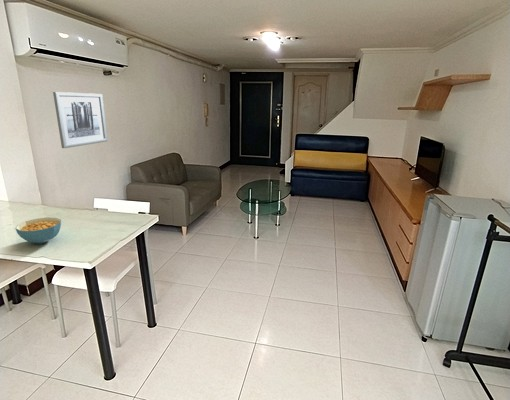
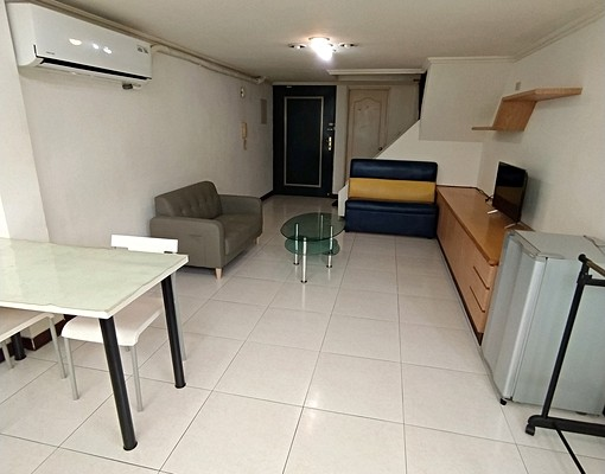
- wall art (83, 119)
- cereal bowl (40, 232)
